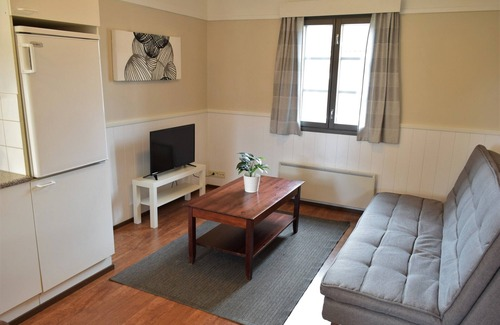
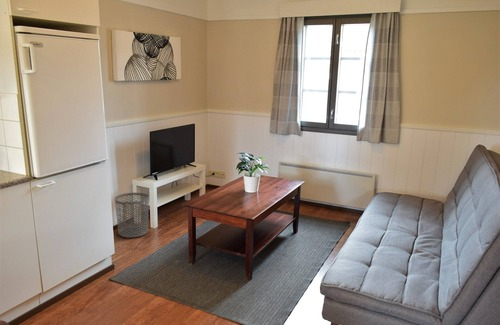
+ waste bin (132, 215)
